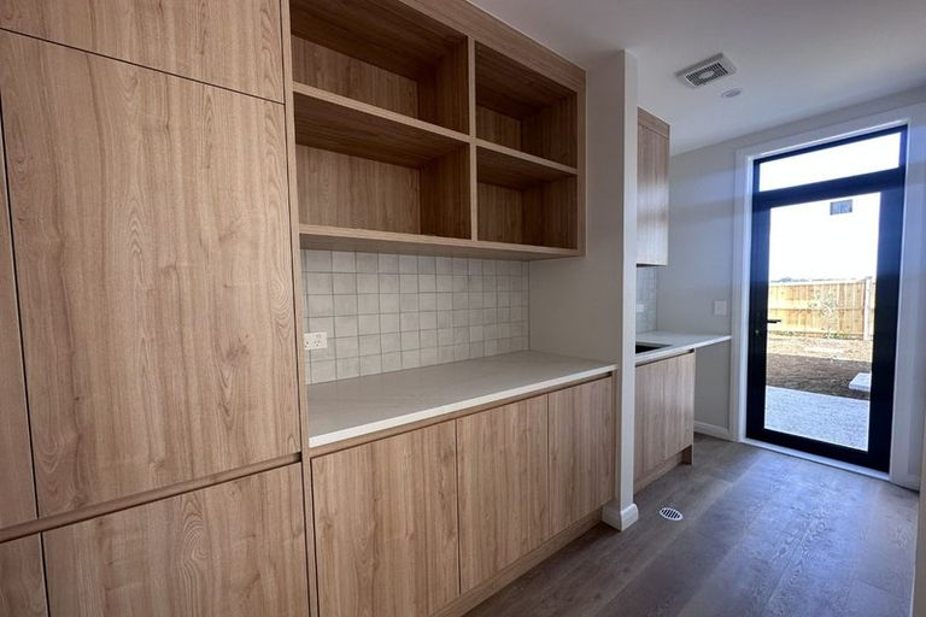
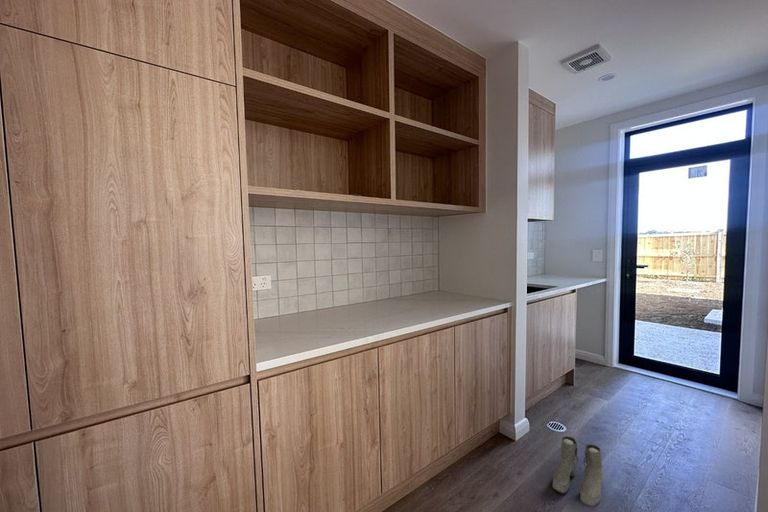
+ boots (575, 467)
